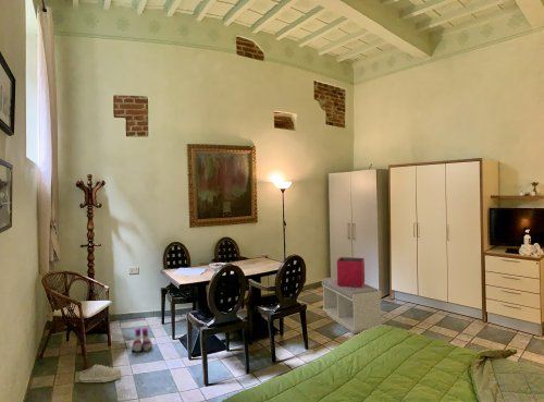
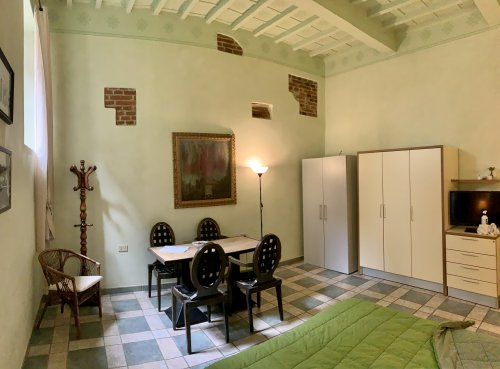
- bench (349, 302)
- boots (143, 338)
- shoe (100, 371)
- storage bin (350, 271)
